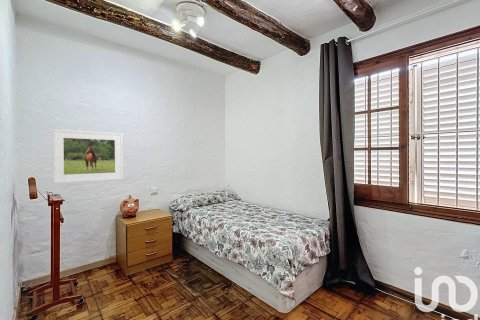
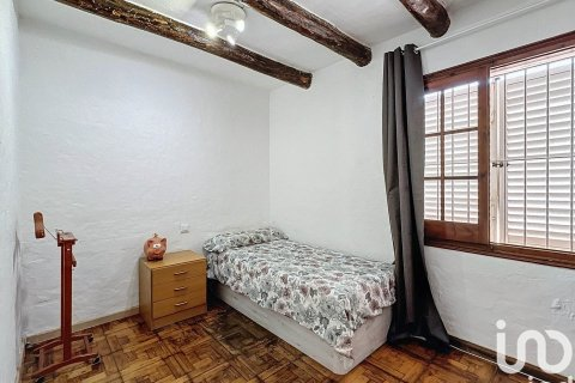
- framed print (90, 156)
